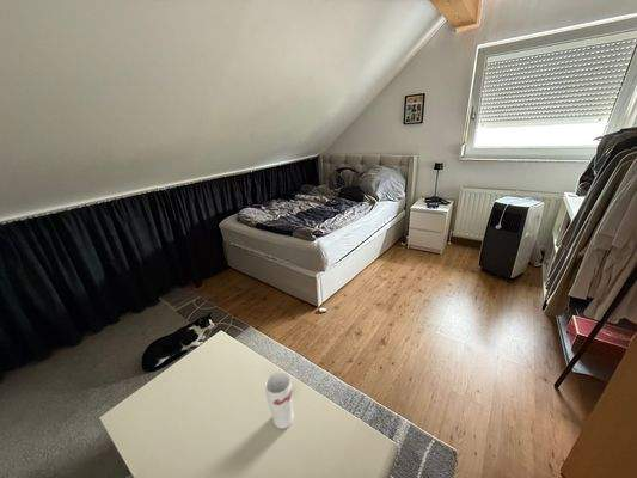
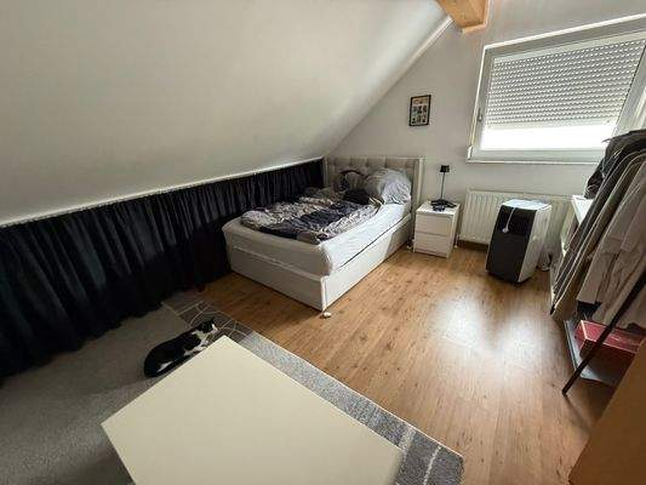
- cup (281, 400)
